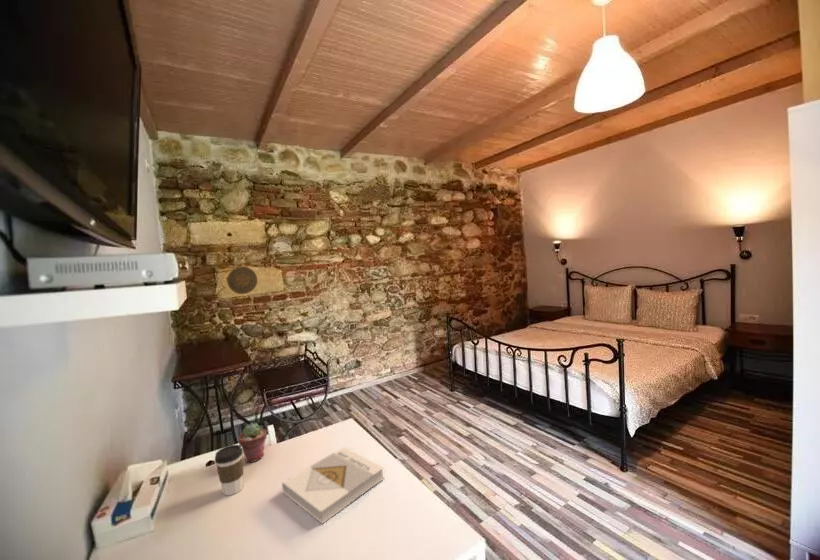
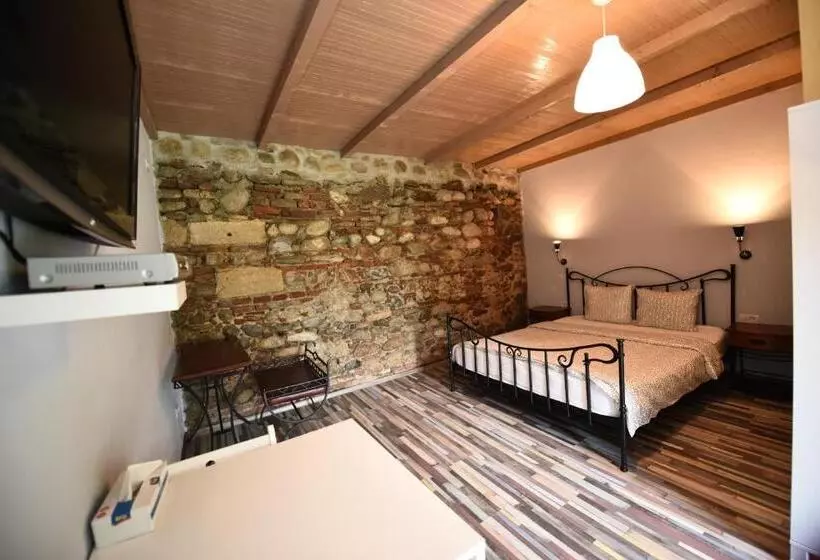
- coffee cup (230, 470)
- potted succulent (253, 440)
- book (333, 479)
- decorative plate (242, 280)
